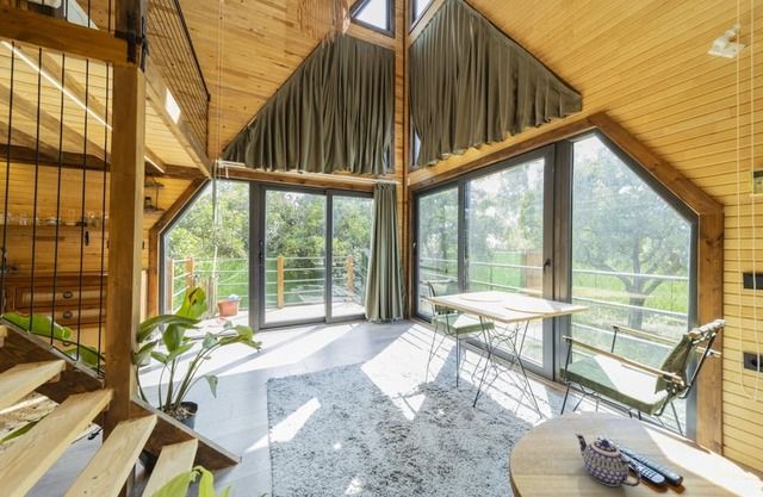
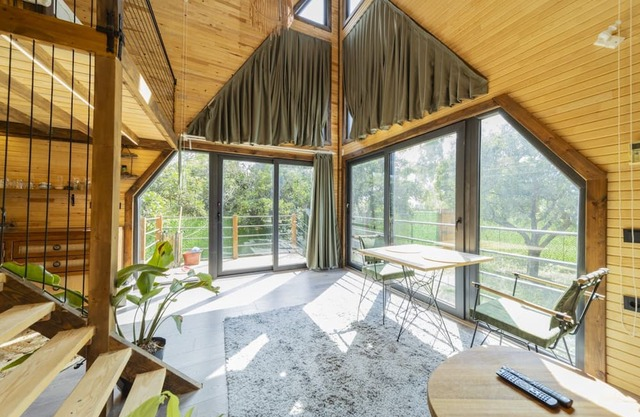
- teapot (604, 458)
